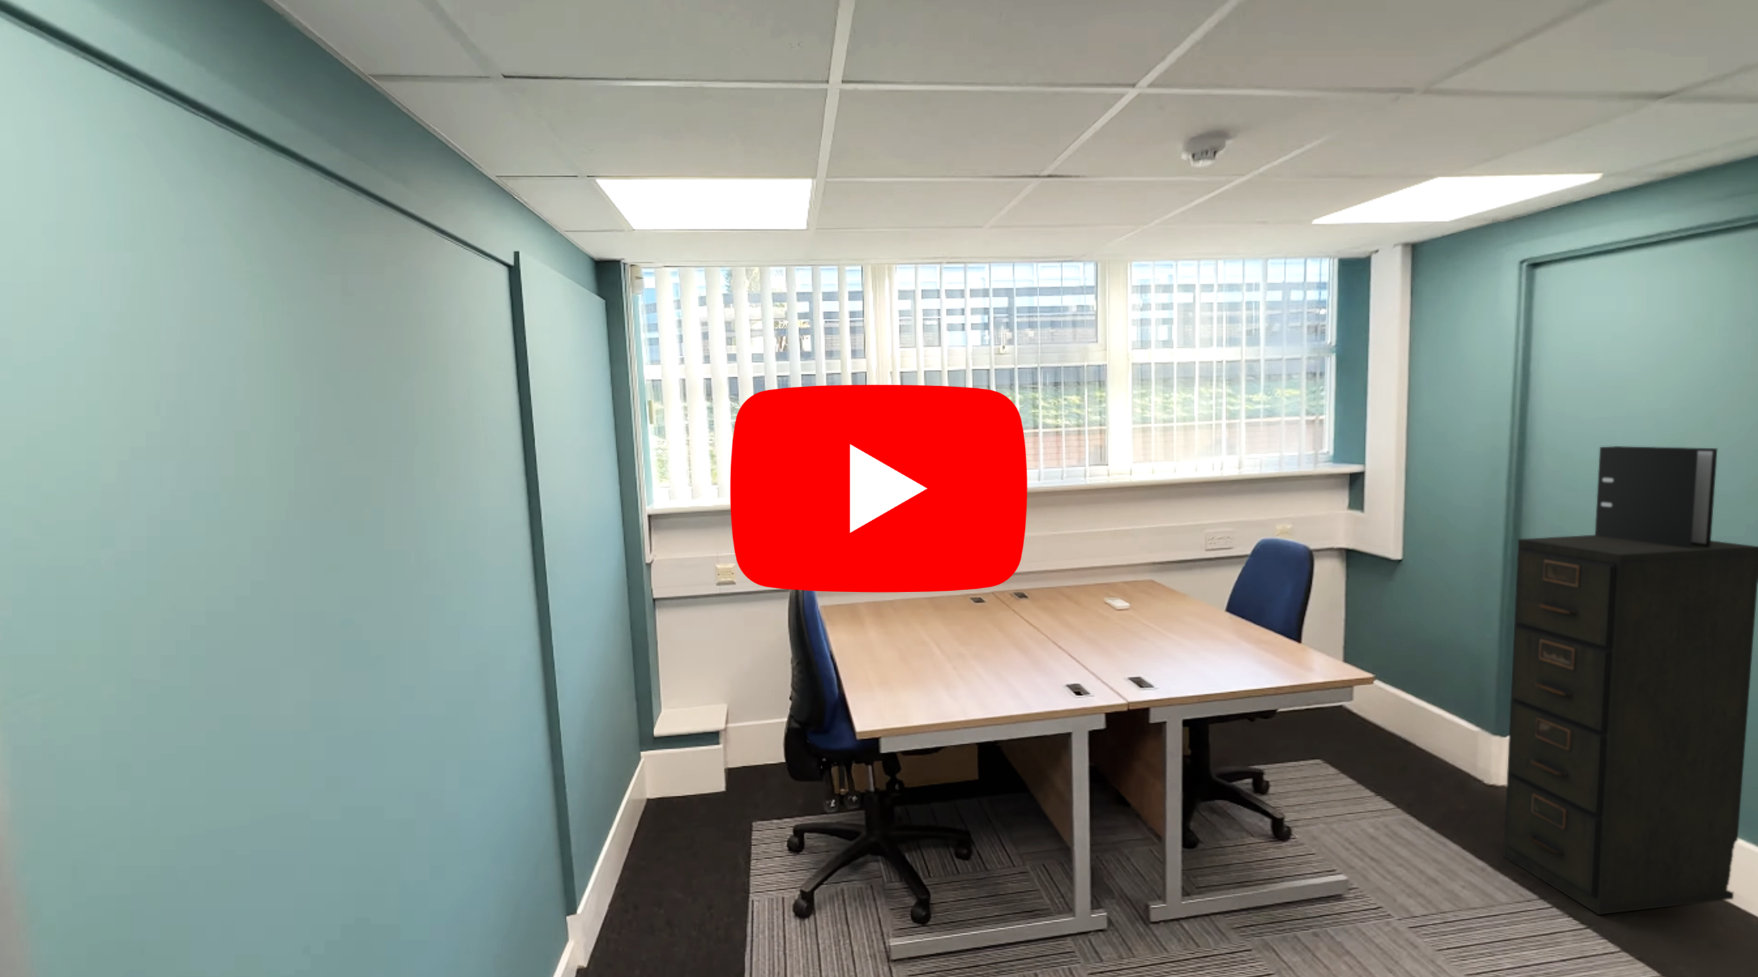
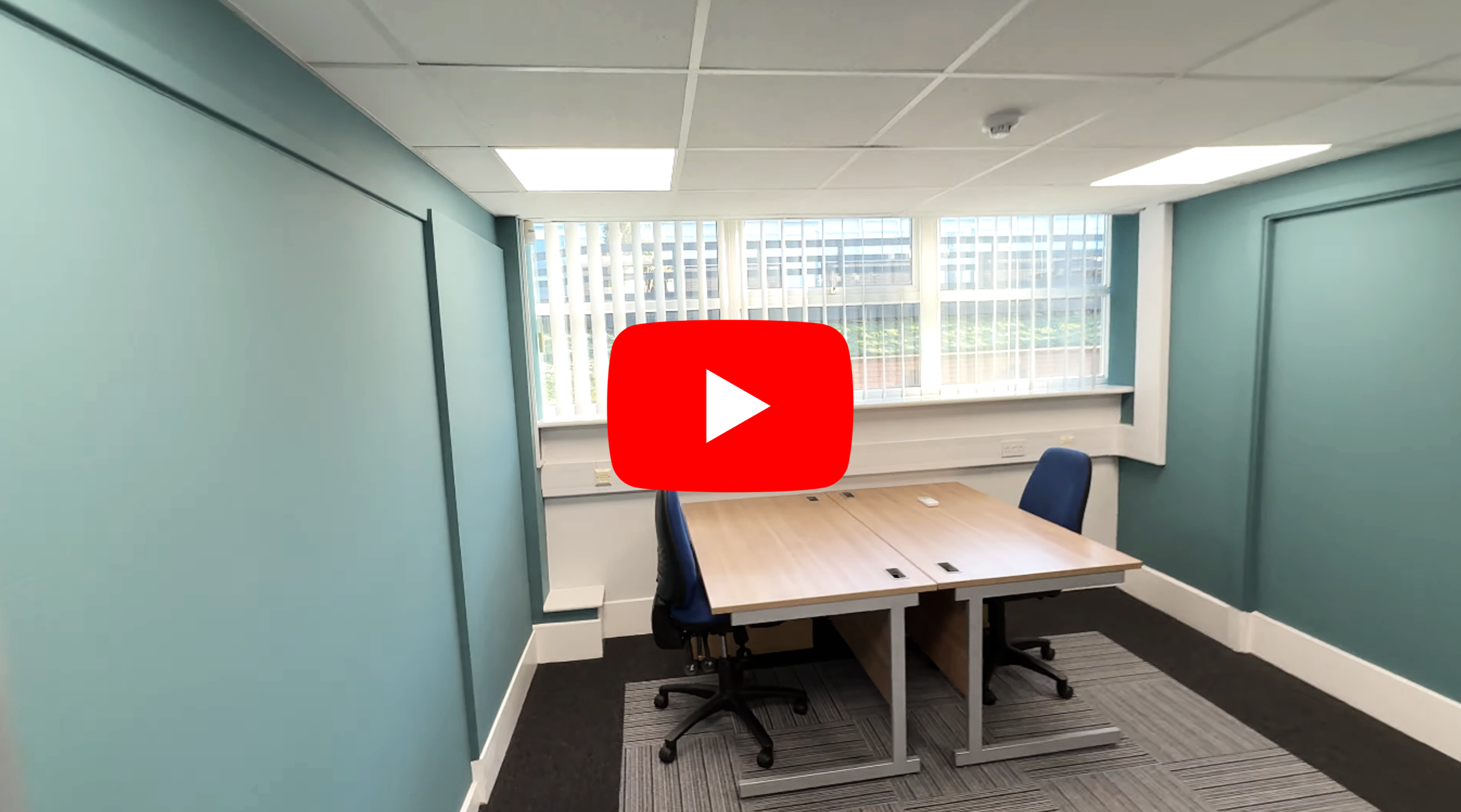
- filing cabinet (1617, 713)
- binder (1651, 493)
